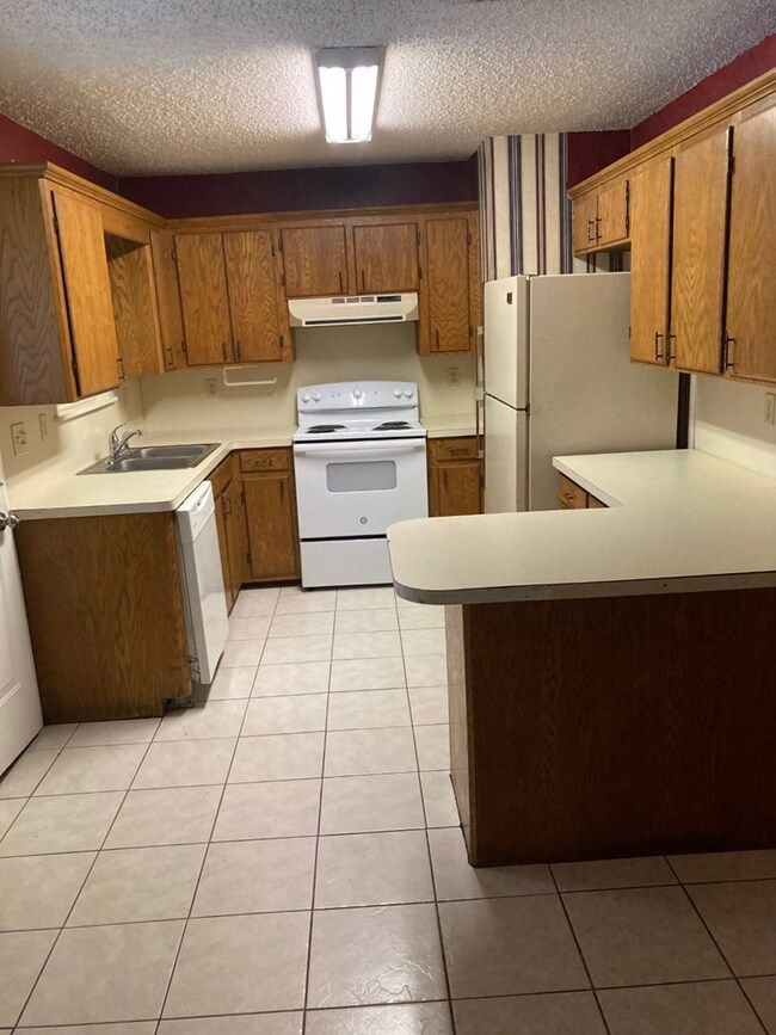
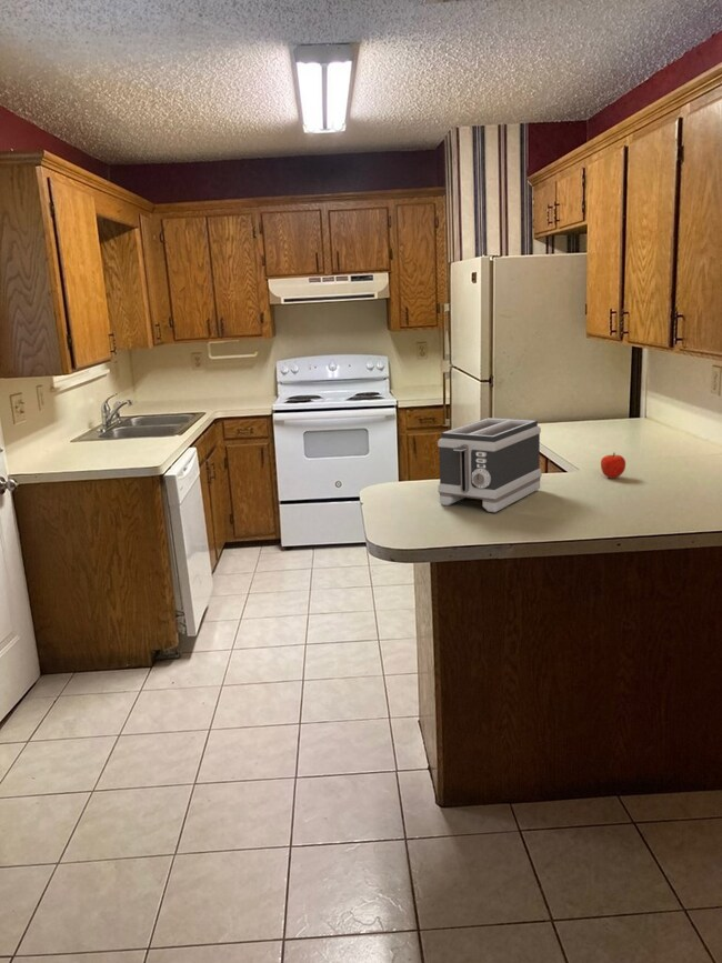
+ fruit (612, 464)
+ toaster (488, 463)
